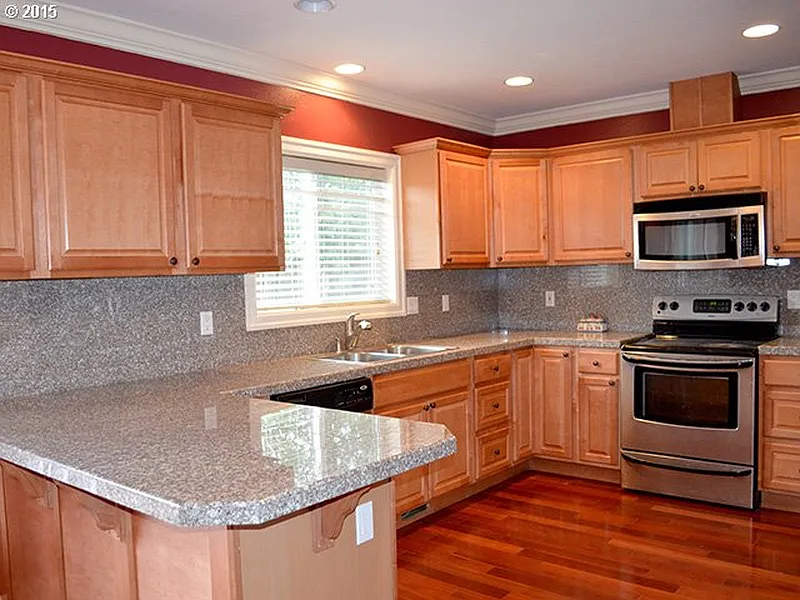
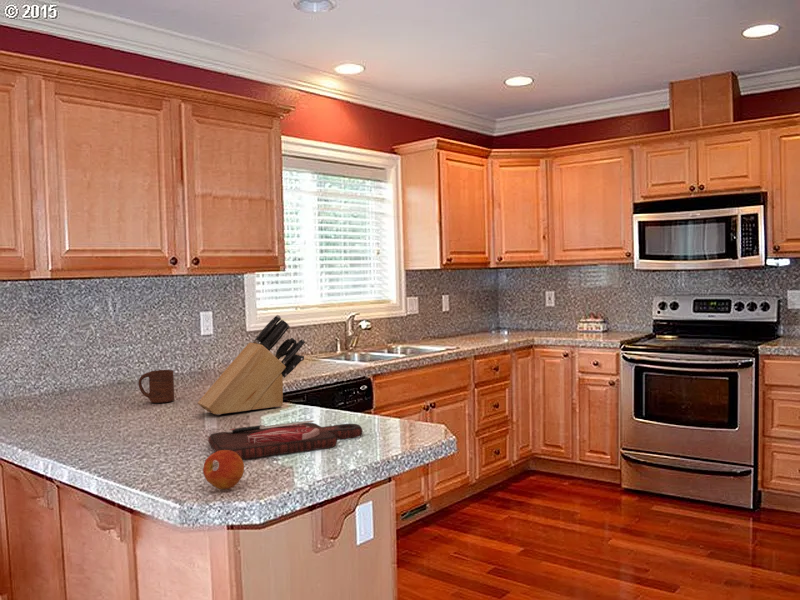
+ fruit (223, 469)
+ cup (157, 386)
+ cutting board (290, 432)
+ knife block (252, 362)
